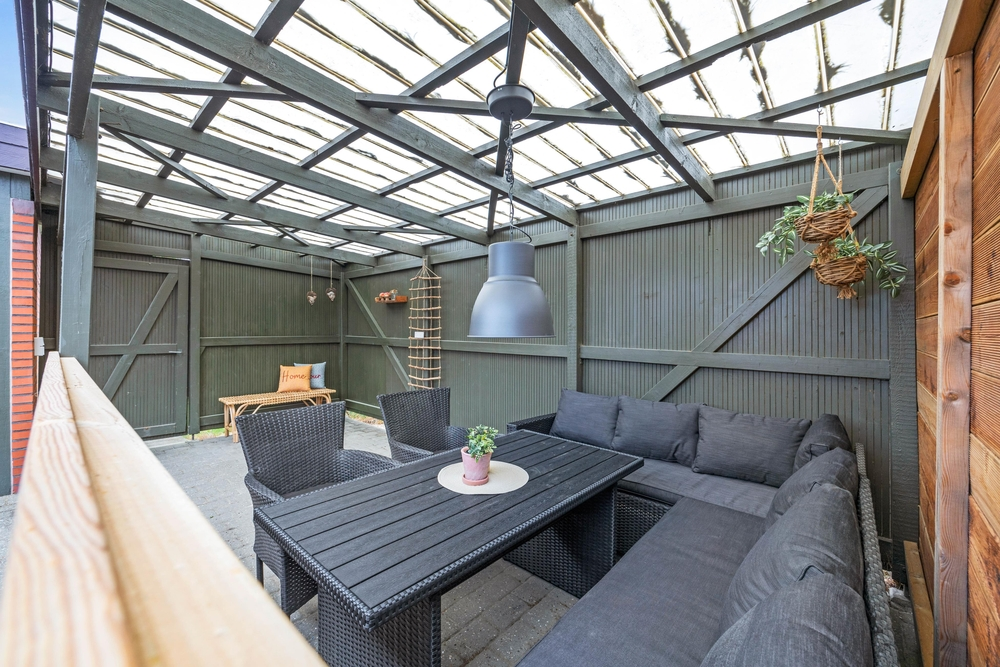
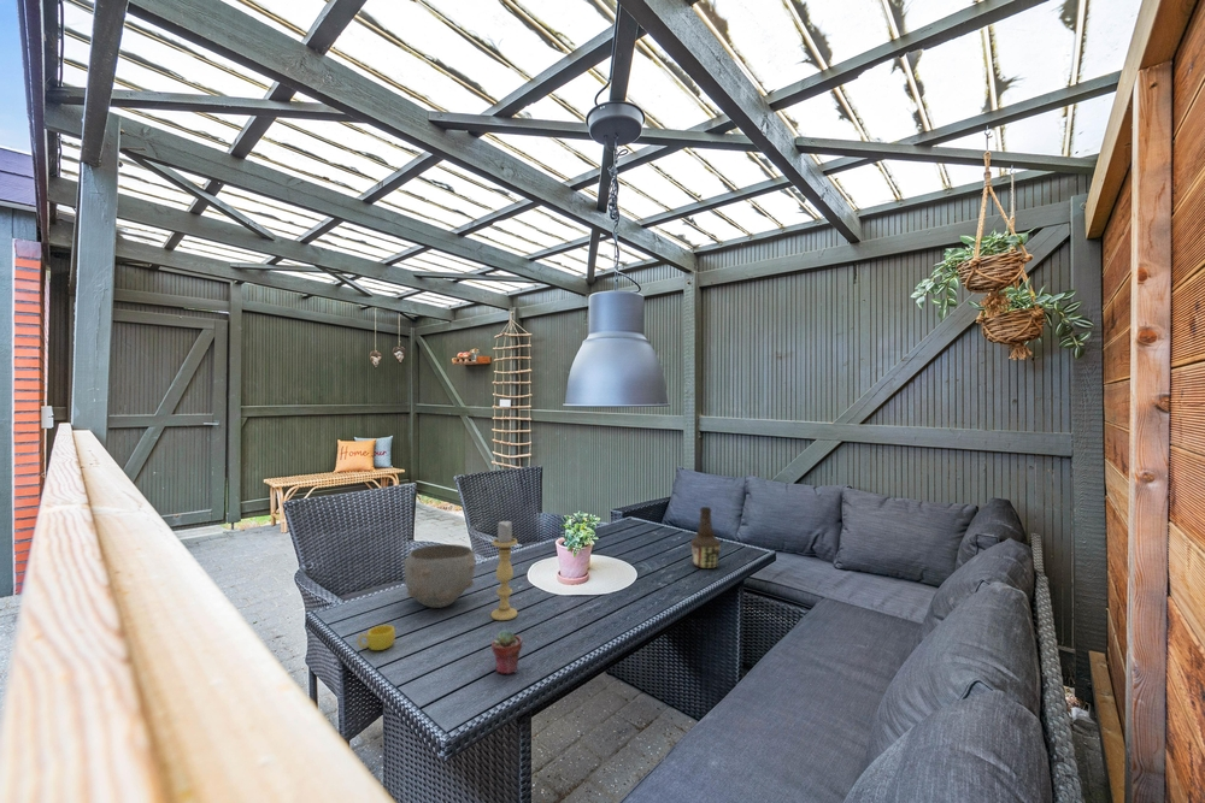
+ potted succulent (506, 649)
+ cup (376, 638)
+ bottle (705, 536)
+ bowl (439, 577)
+ candle holder (504, 567)
